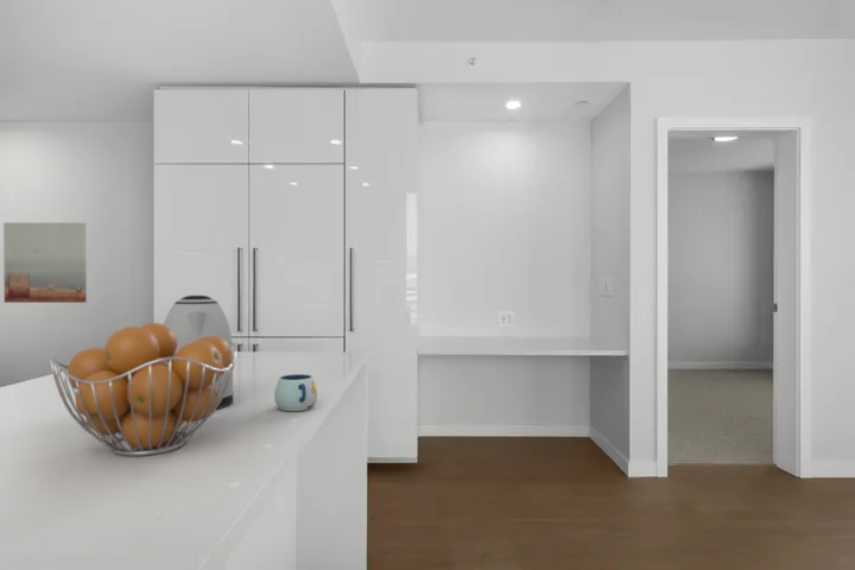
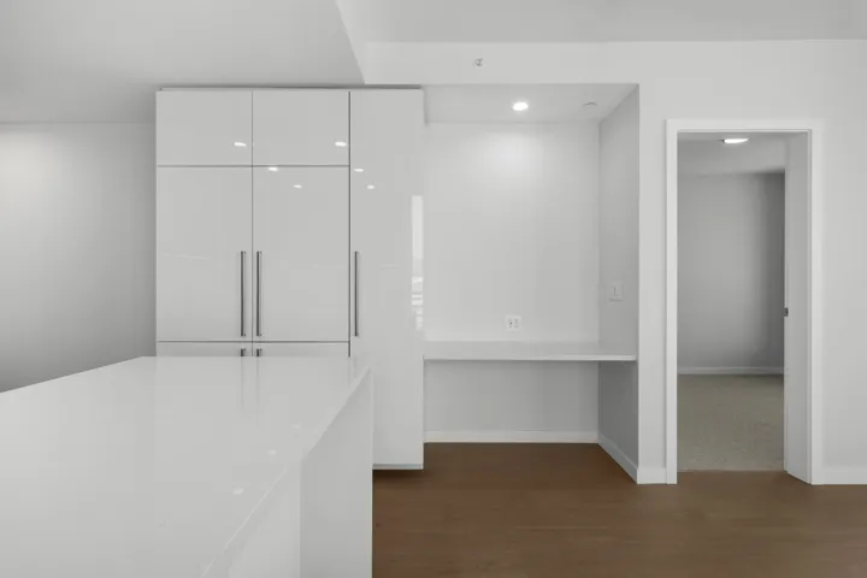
- mug (297, 393)
- kettle (192, 341)
- wall art (45, 262)
- fruit basket (150, 385)
